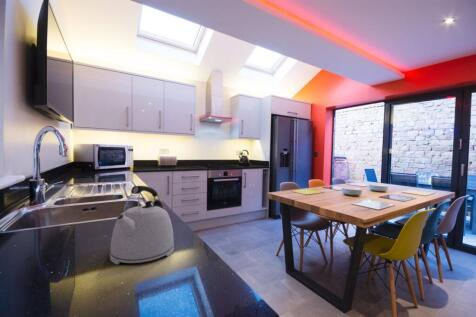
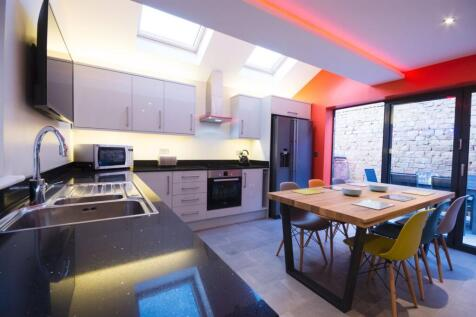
- kettle (143, 218)
